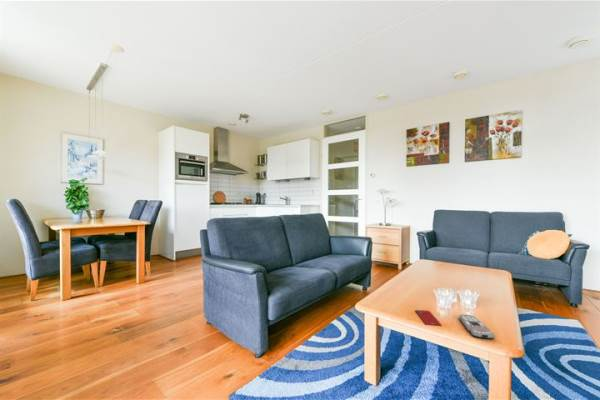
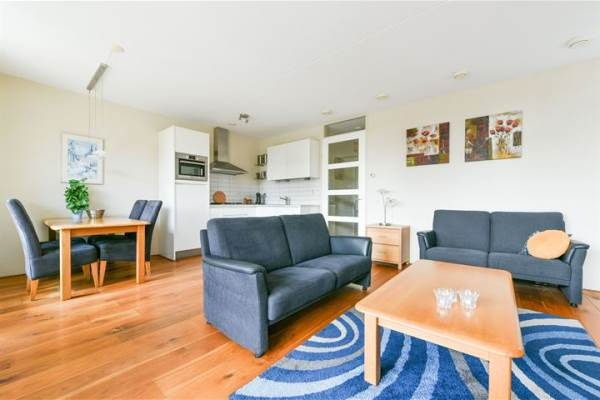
- smartphone (427, 317)
- remote control (474, 325)
